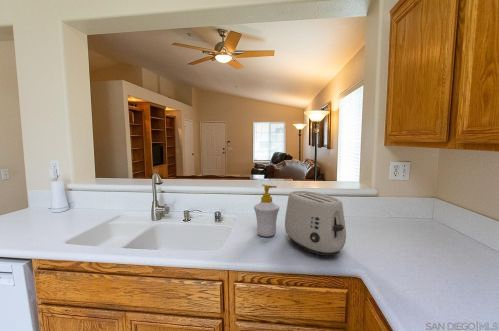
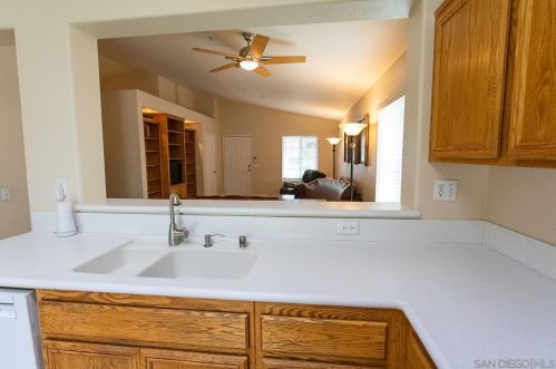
- toaster (312, 221)
- soap bottle (266, 209)
